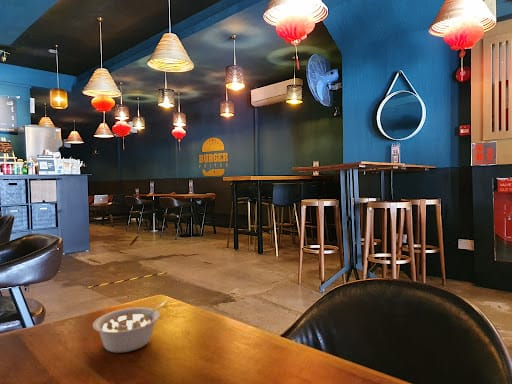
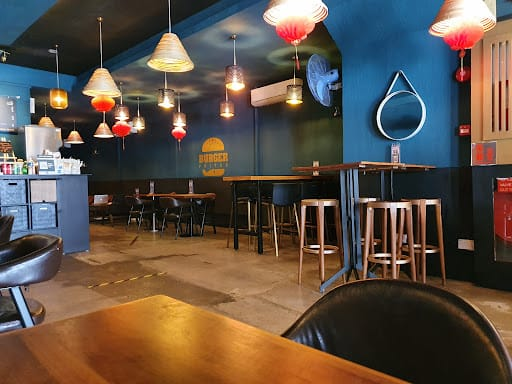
- legume (128, 327)
